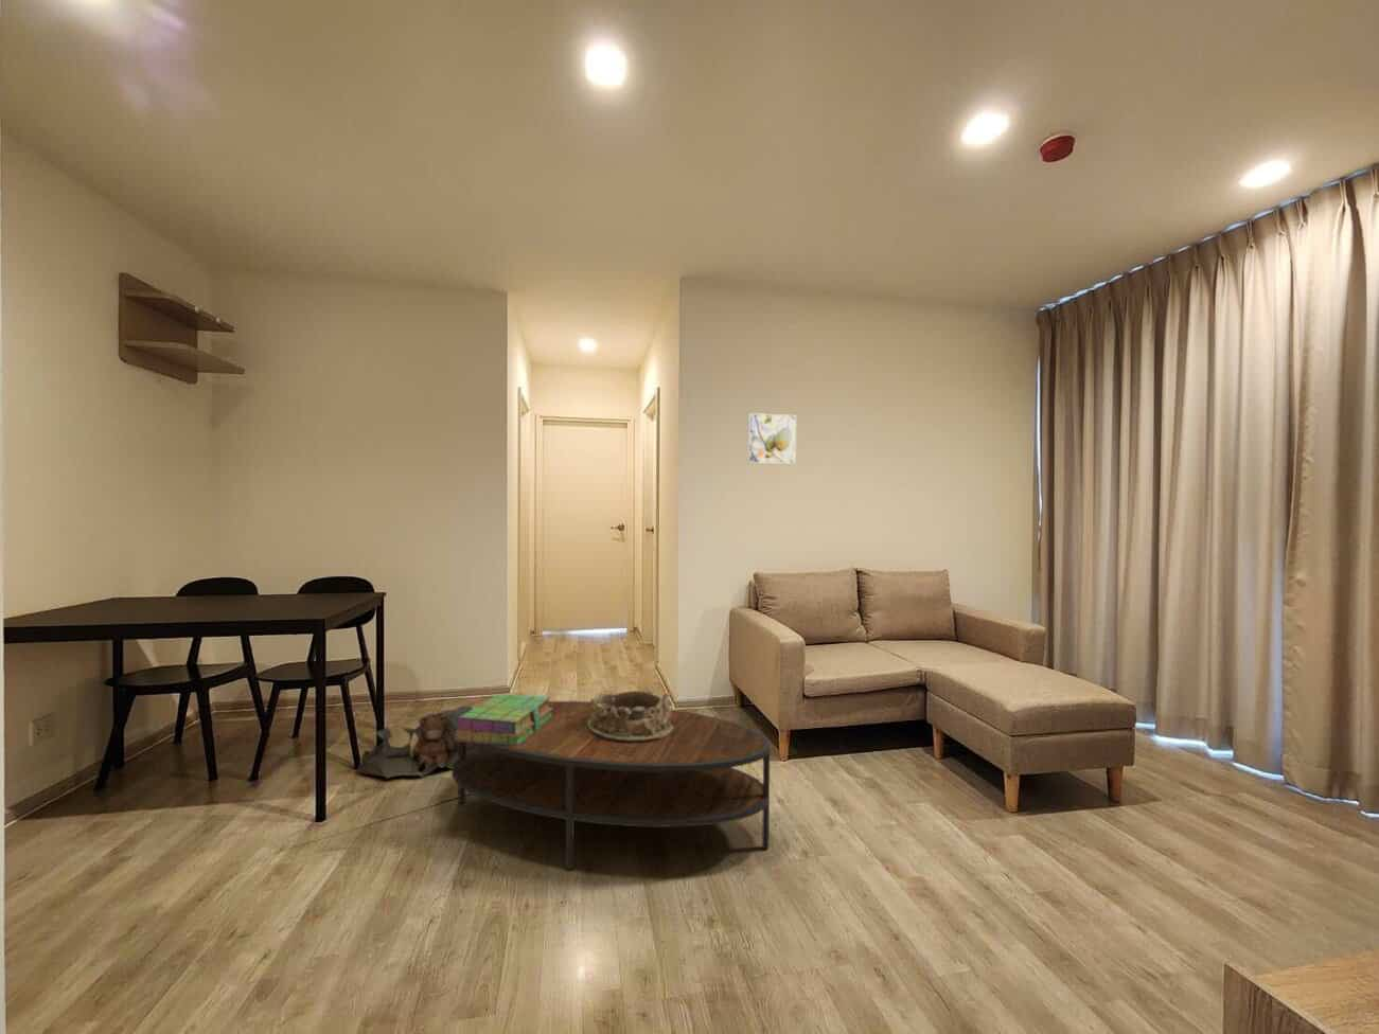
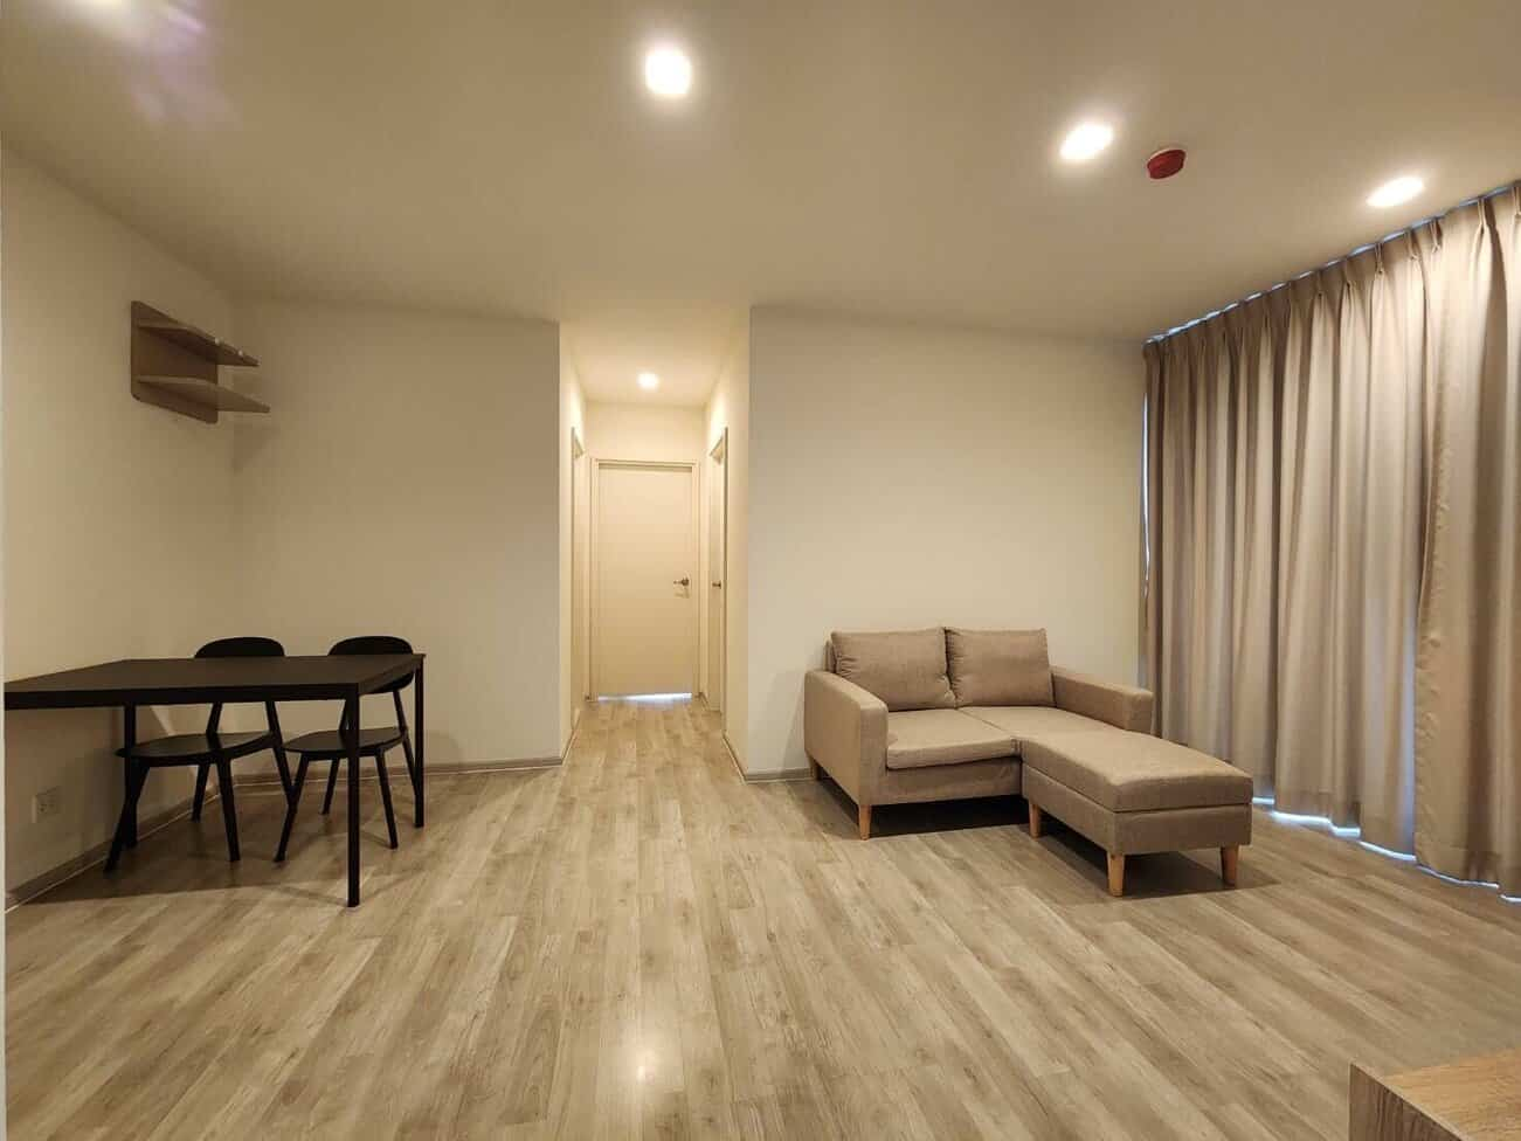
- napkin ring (629, 710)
- coffee table (603, 775)
- bag (422, 737)
- stack of books (505, 716)
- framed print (772, 439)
